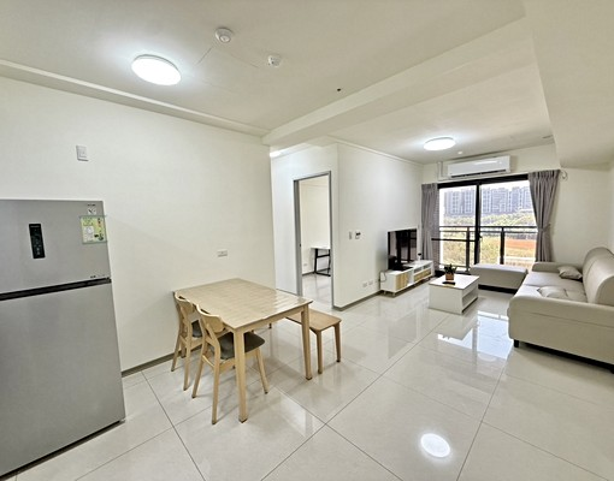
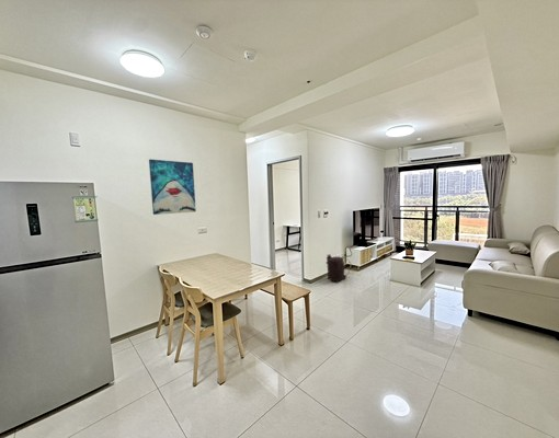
+ backpack (335, 267)
+ wall art (173, 187)
